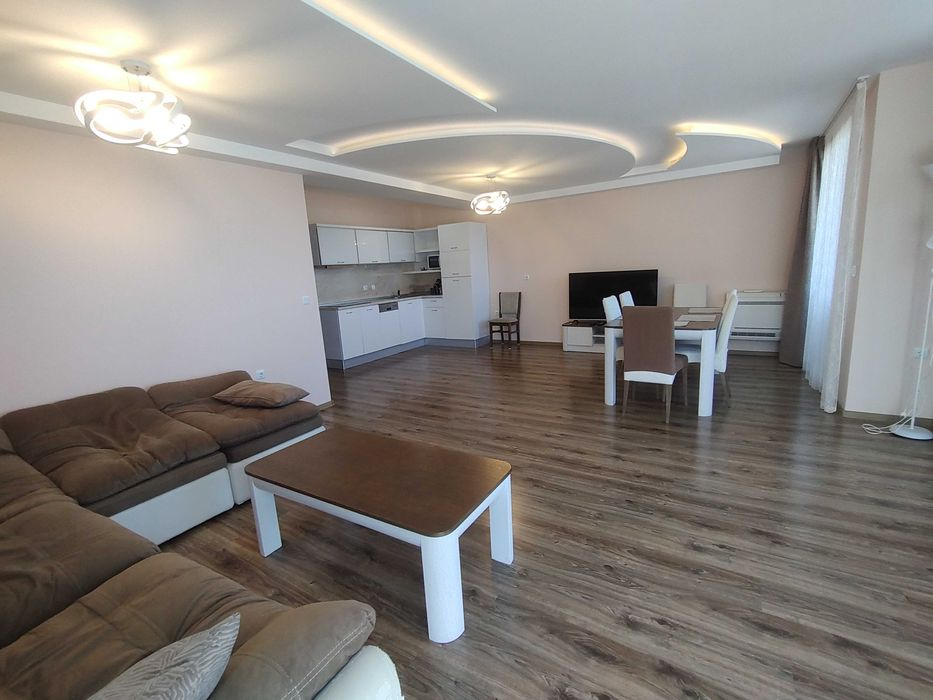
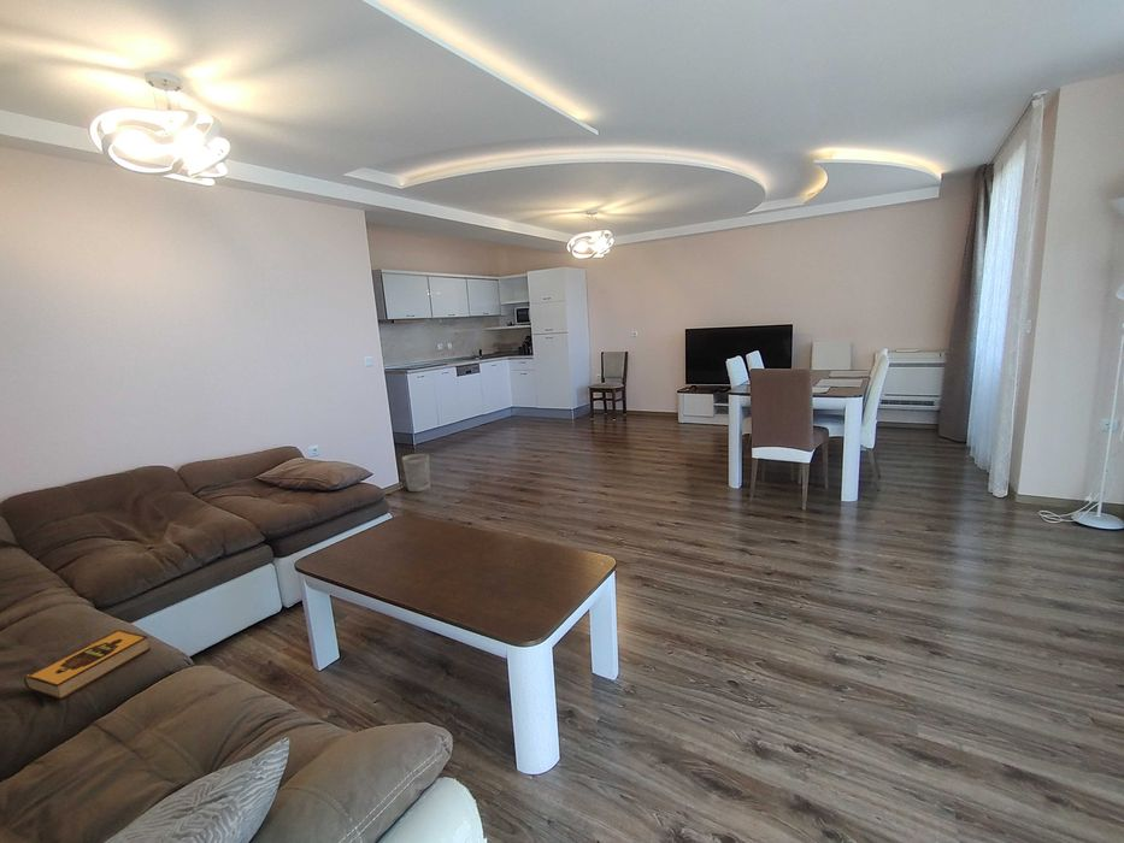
+ wastebasket (417, 472)
+ hardback book (89, 660)
